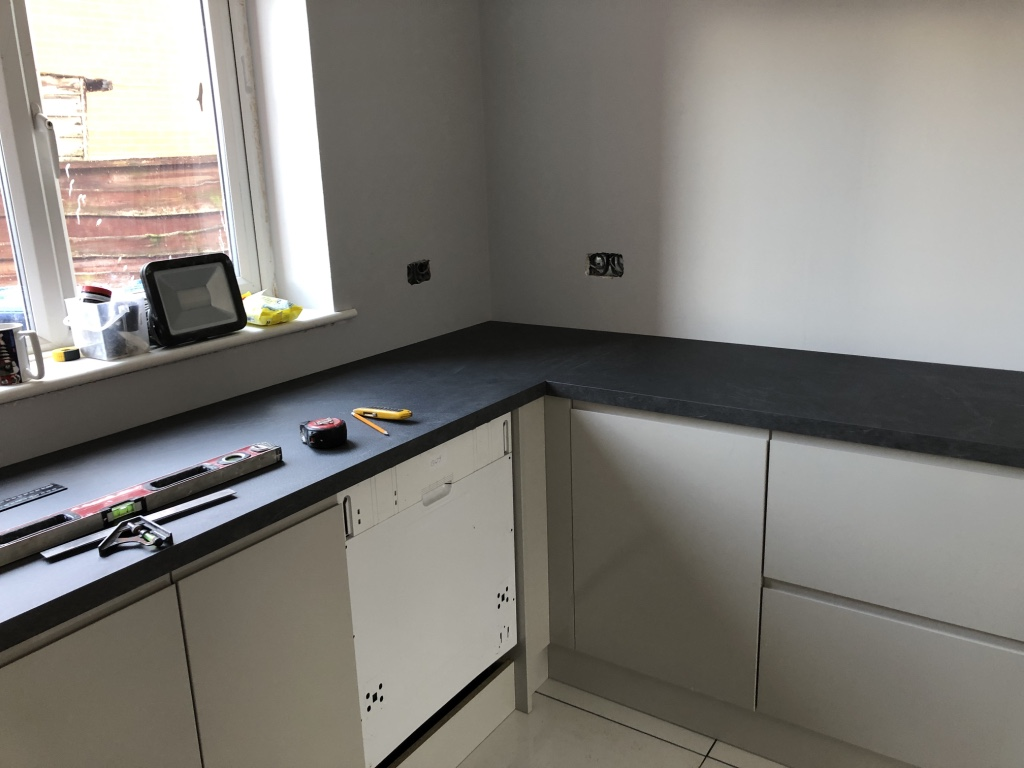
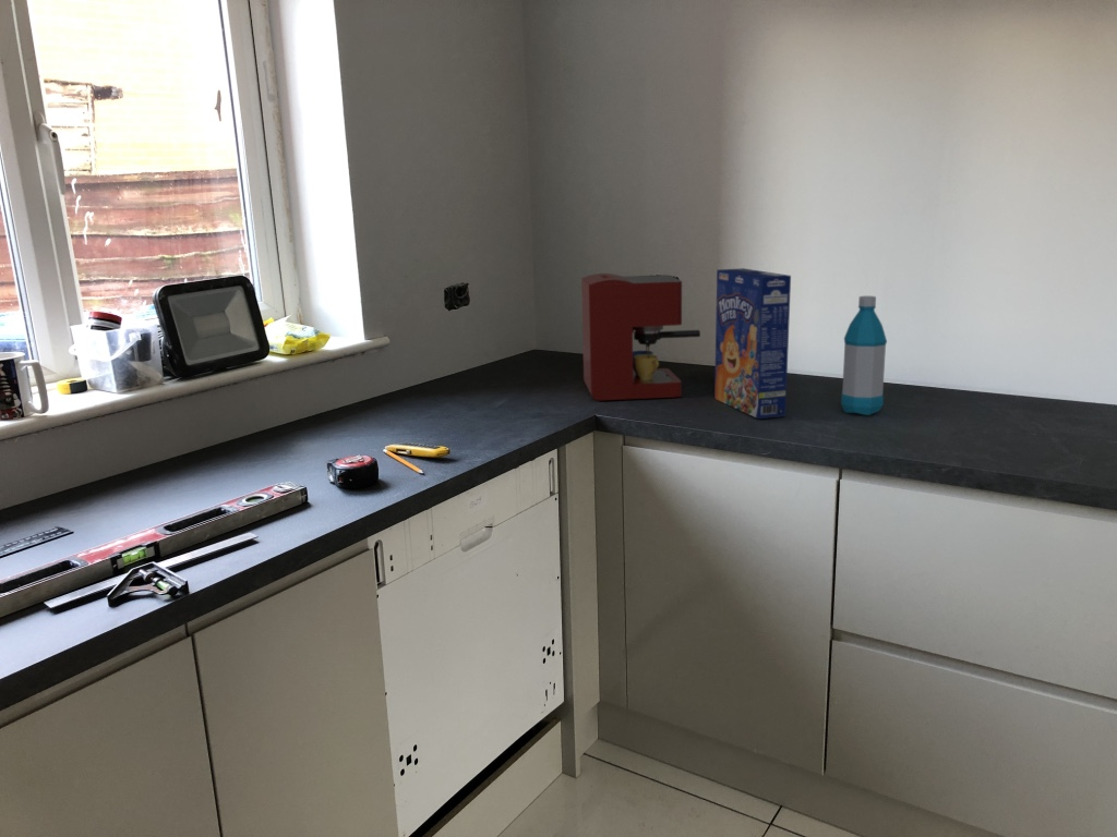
+ water bottle (864, 355)
+ coffee maker (628, 333)
+ cereal box (749, 340)
